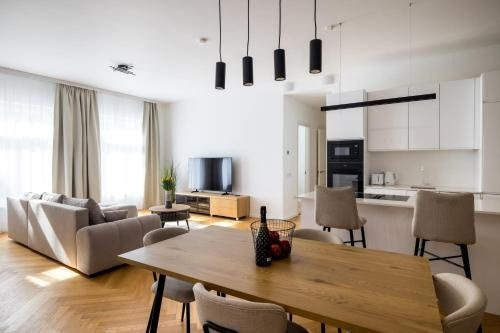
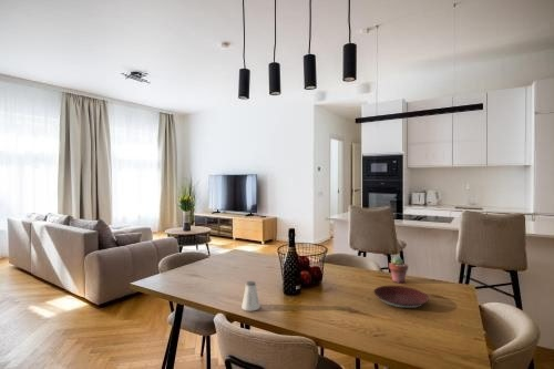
+ potted succulent (398, 268)
+ plate (400, 297)
+ saltshaker (250, 295)
